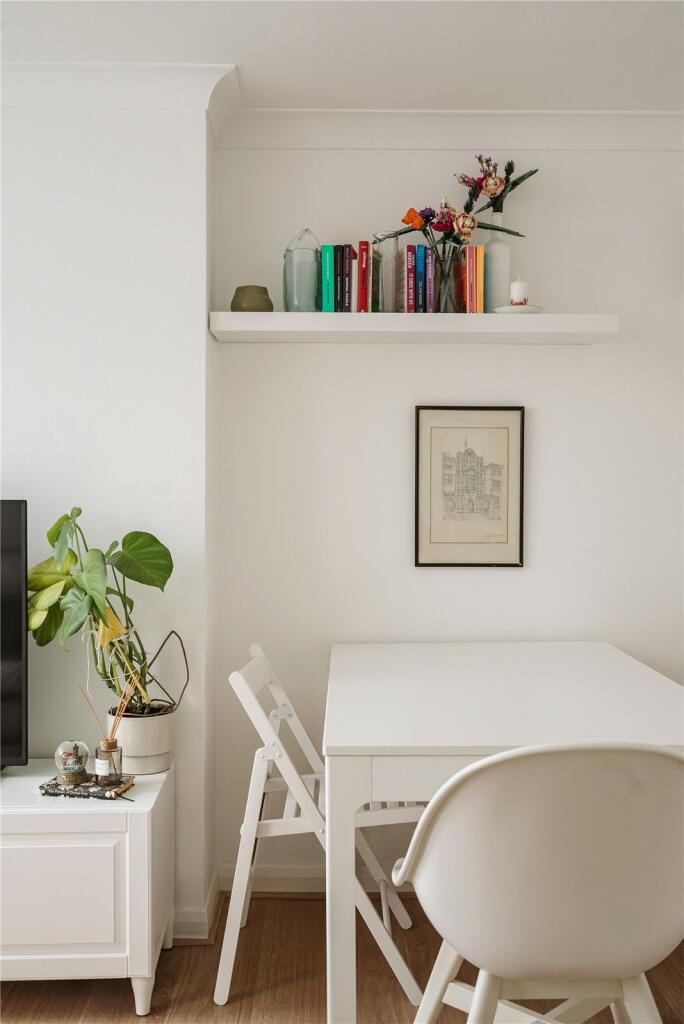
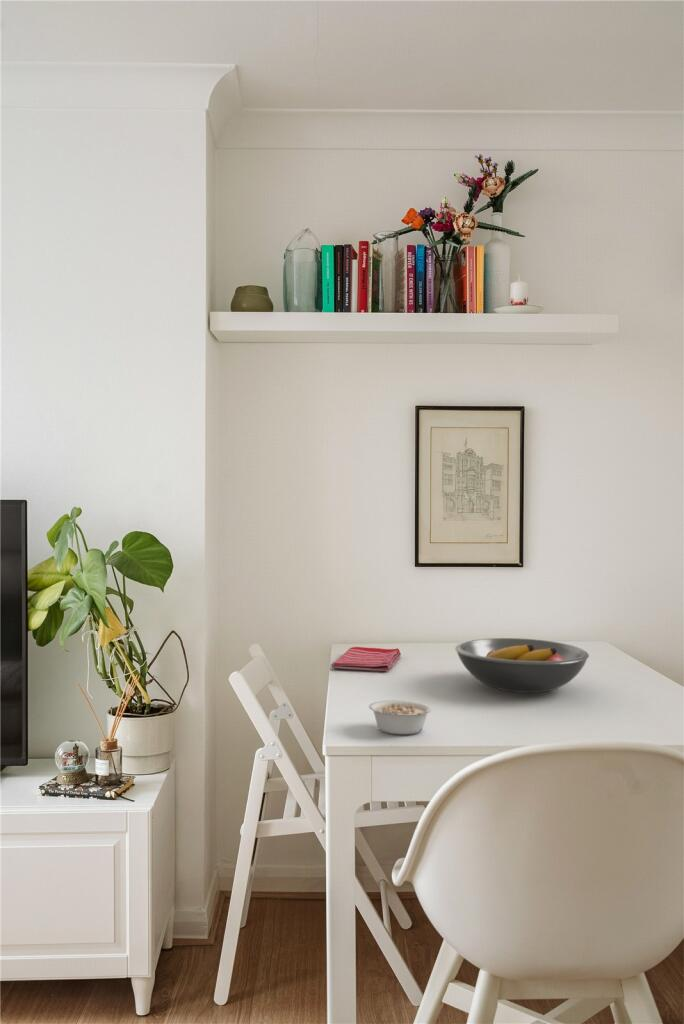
+ dish towel (367, 658)
+ legume (402, 716)
+ fruit bowl (520, 663)
